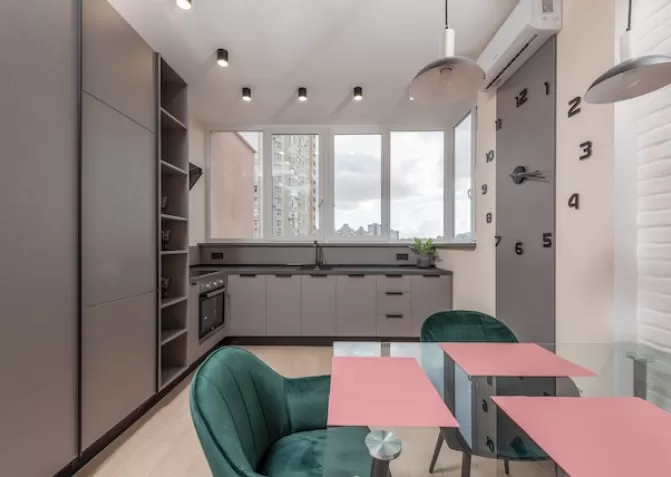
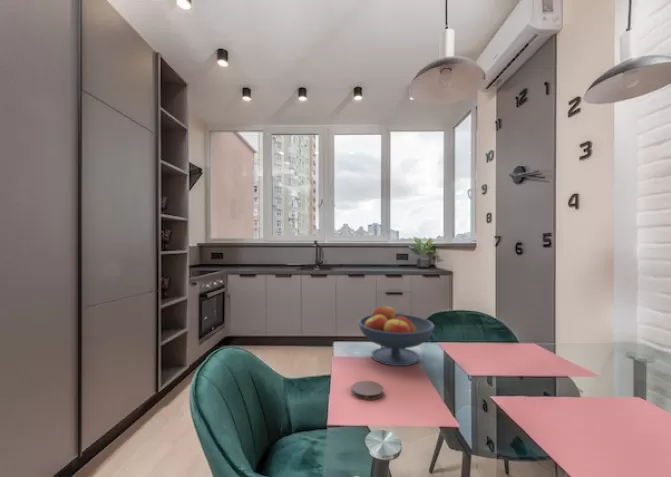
+ fruit bowl (395, 333)
+ coaster (367, 389)
